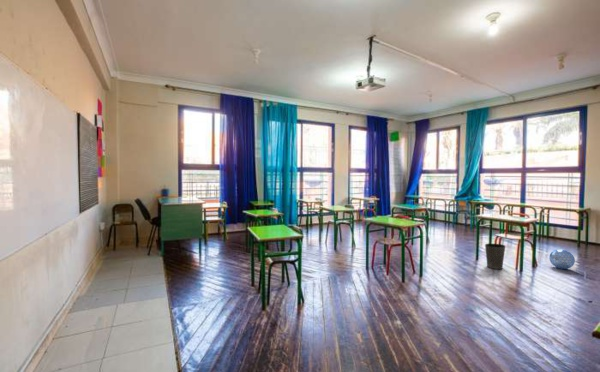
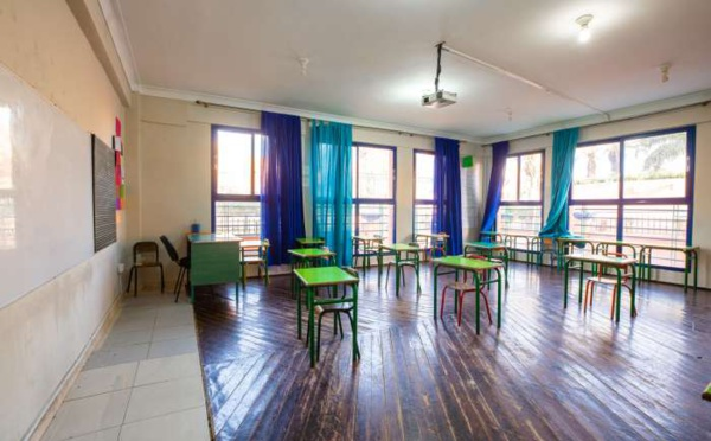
- waste basket (494, 256)
- ball (561, 259)
